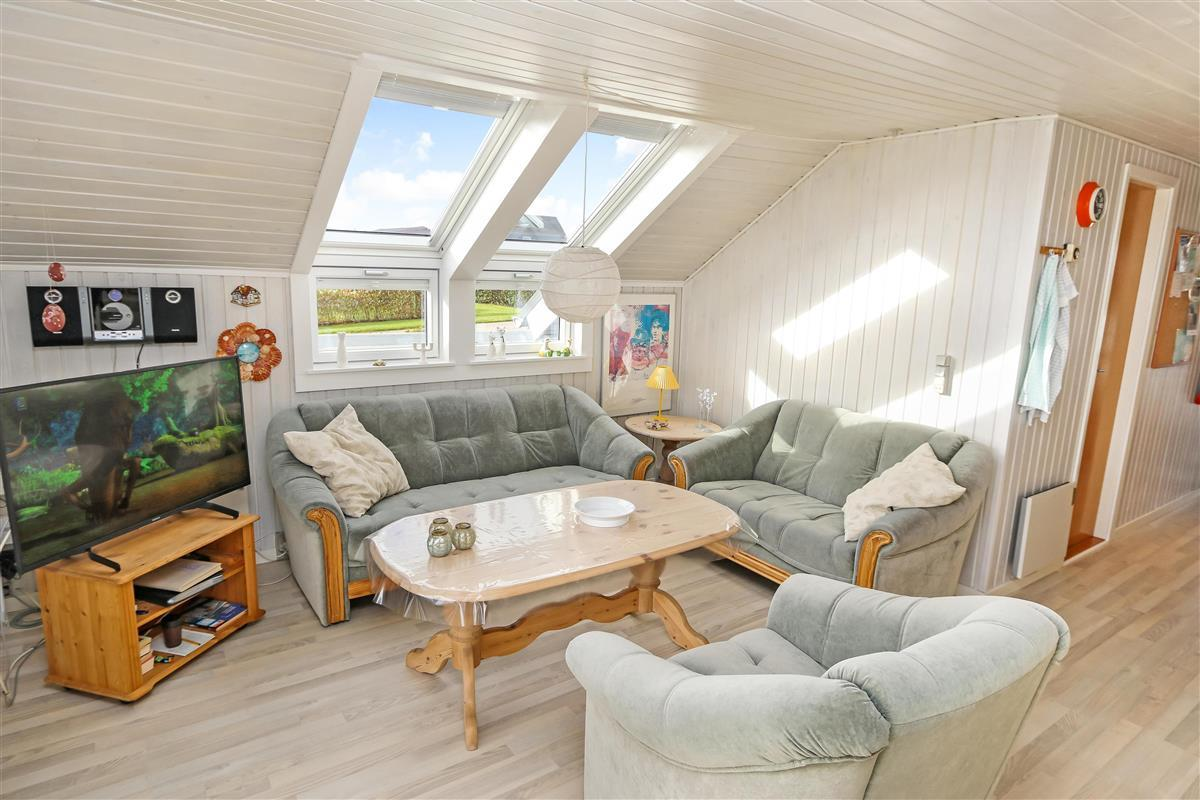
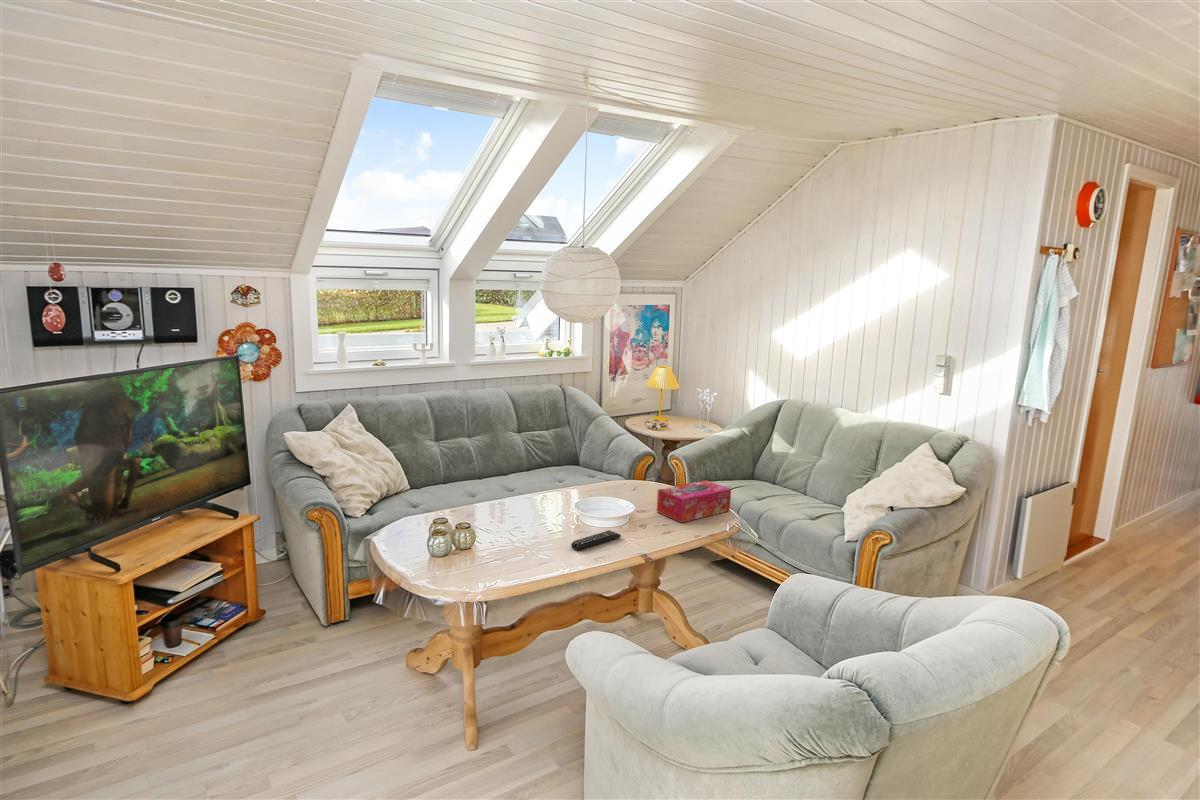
+ tissue box (694, 500)
+ remote control (596, 539)
